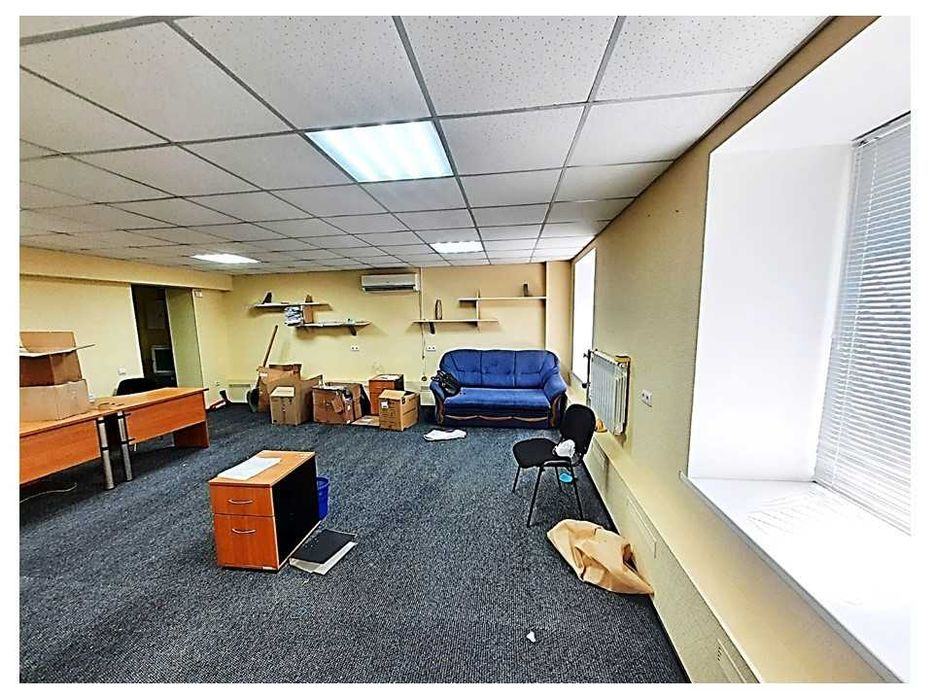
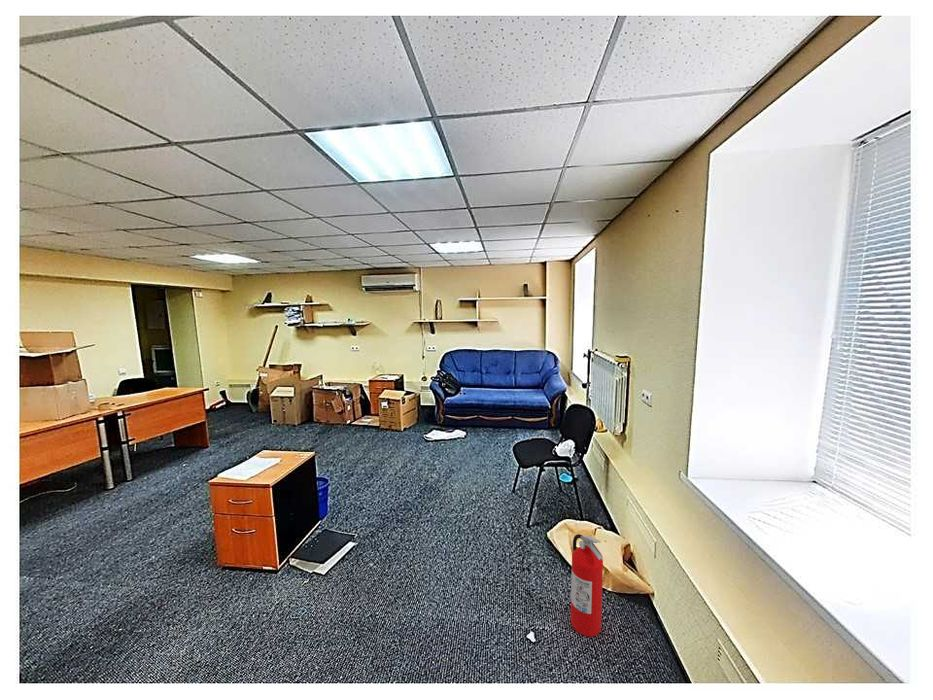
+ fire extinguisher (586, 579)
